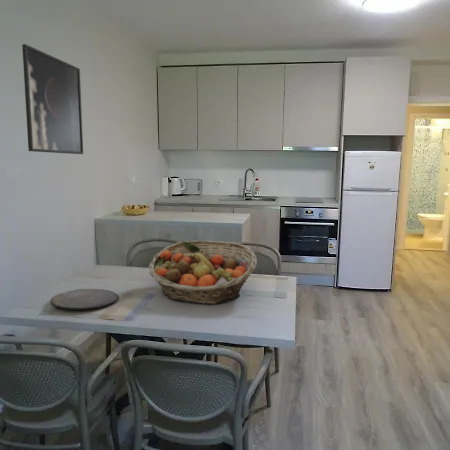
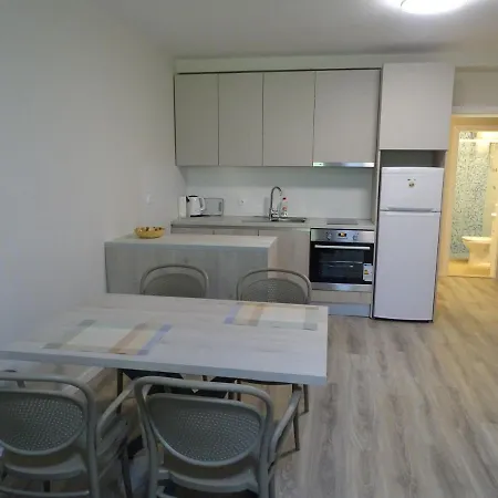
- plate (85, 298)
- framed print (56, 106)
- fruit basket (202, 270)
